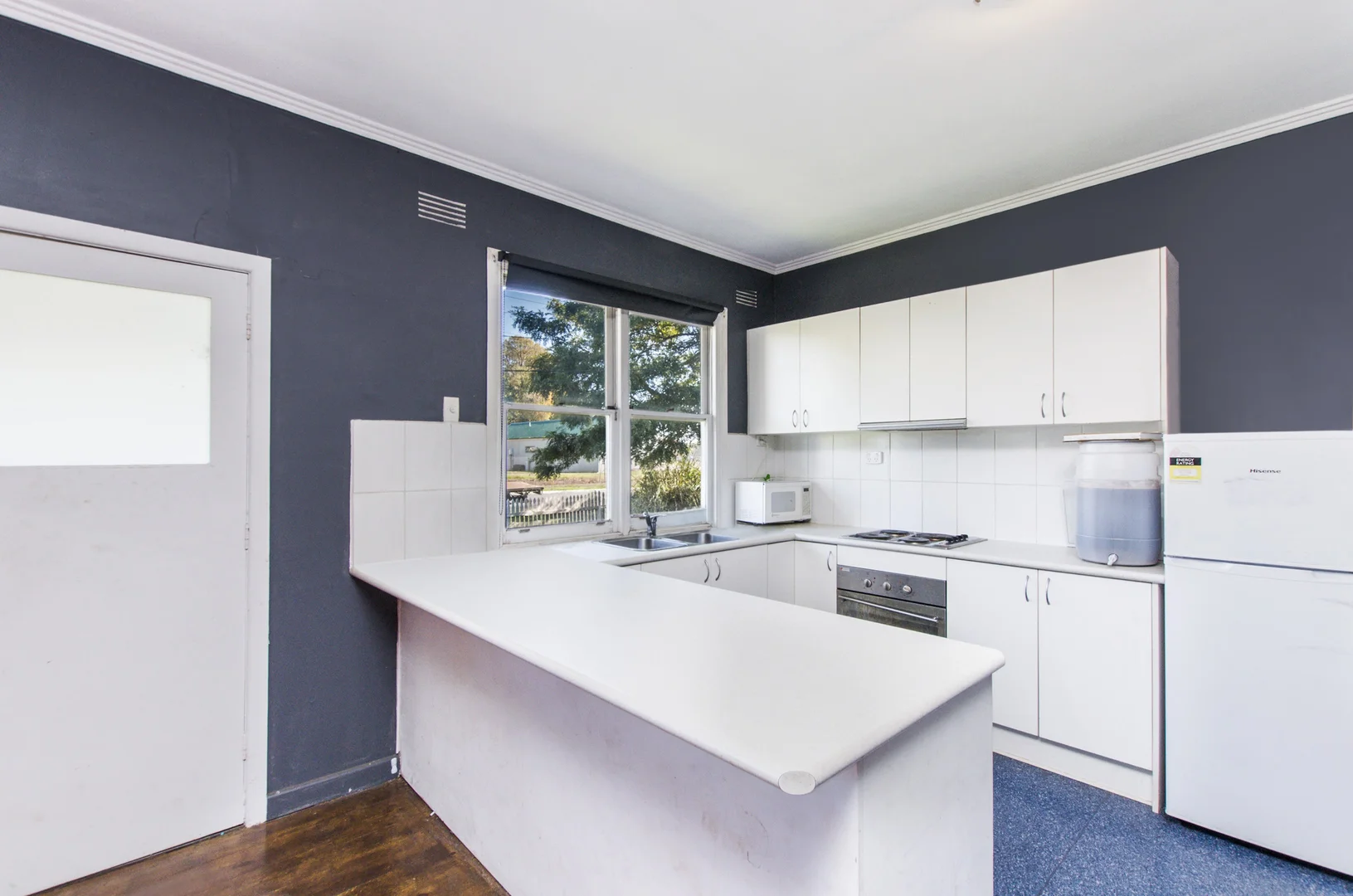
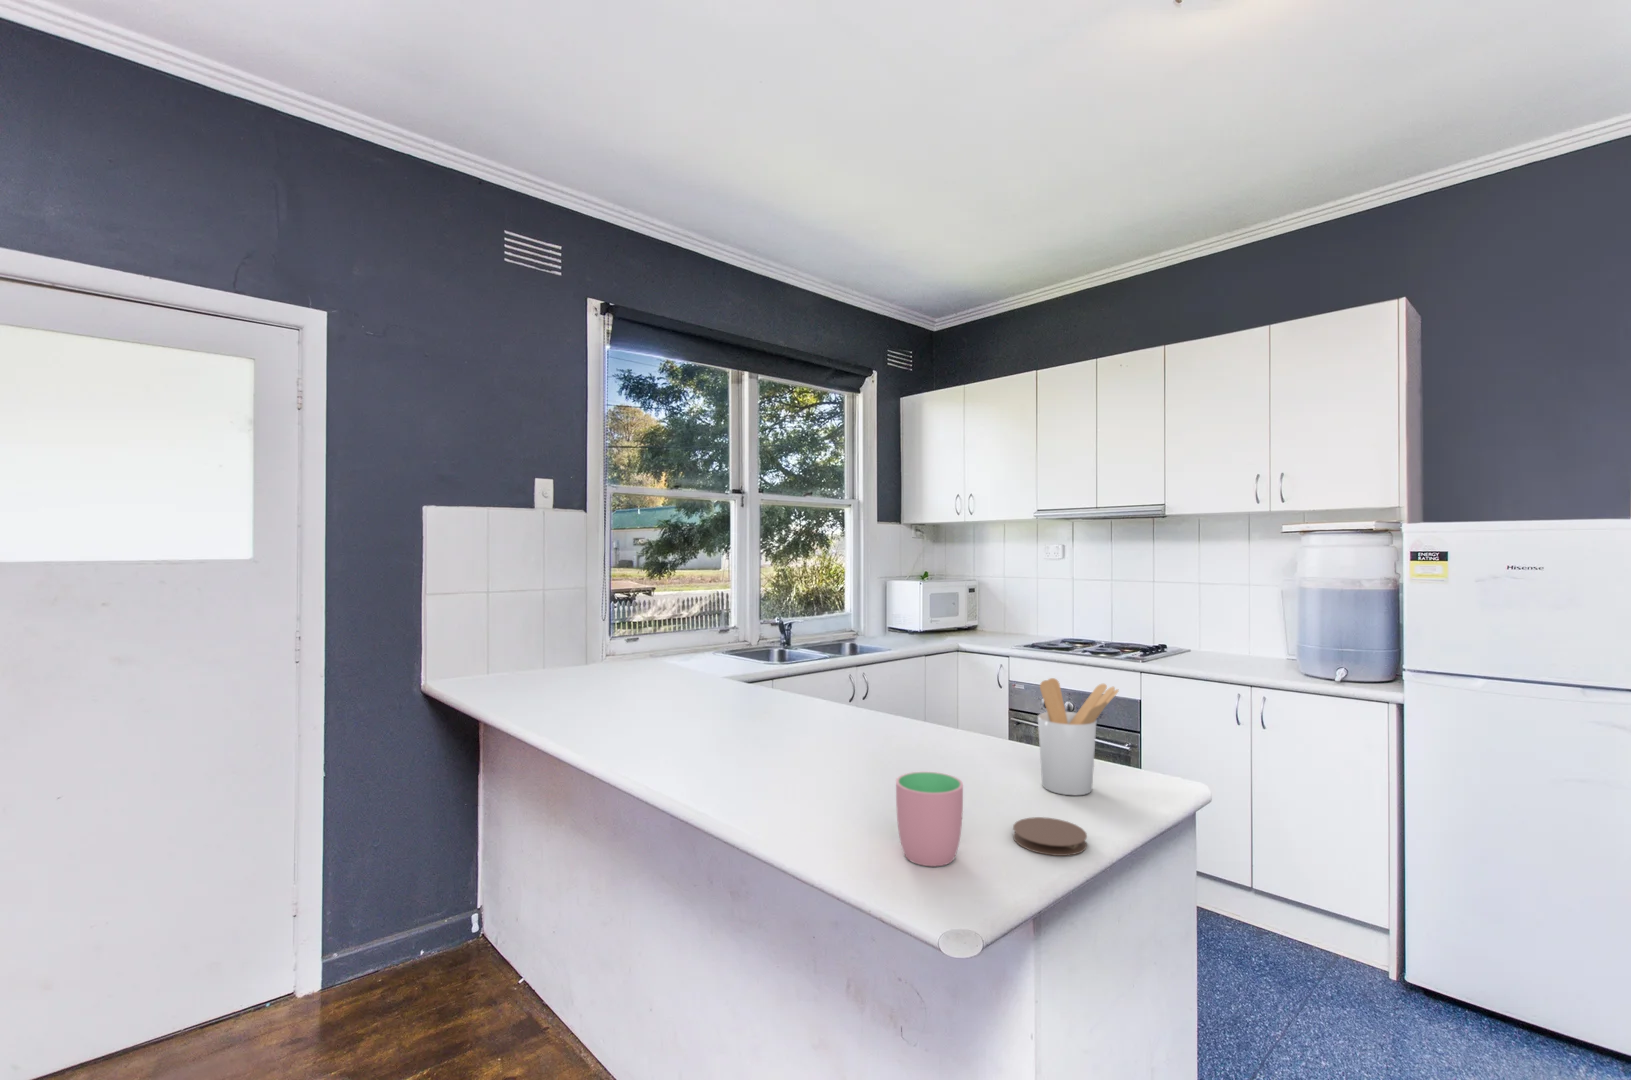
+ cup (925, 814)
+ utensil holder (1079, 734)
+ coaster (1049, 835)
